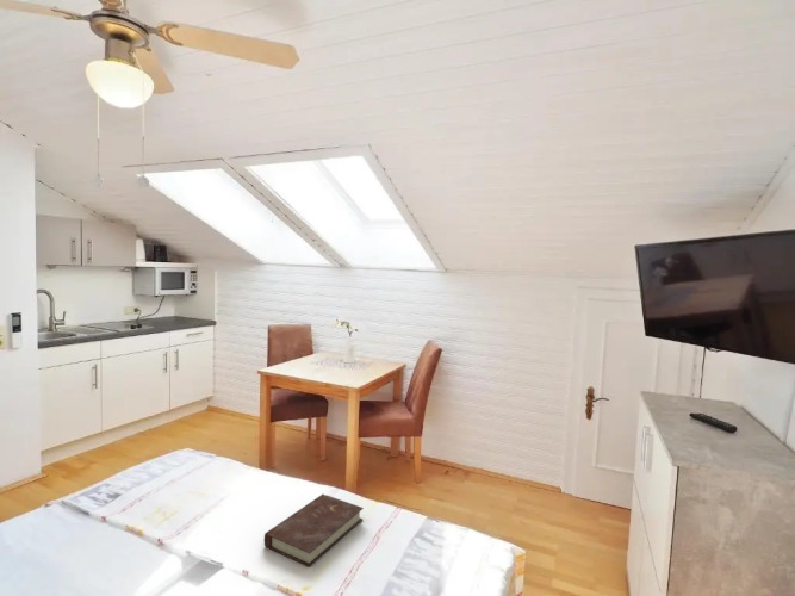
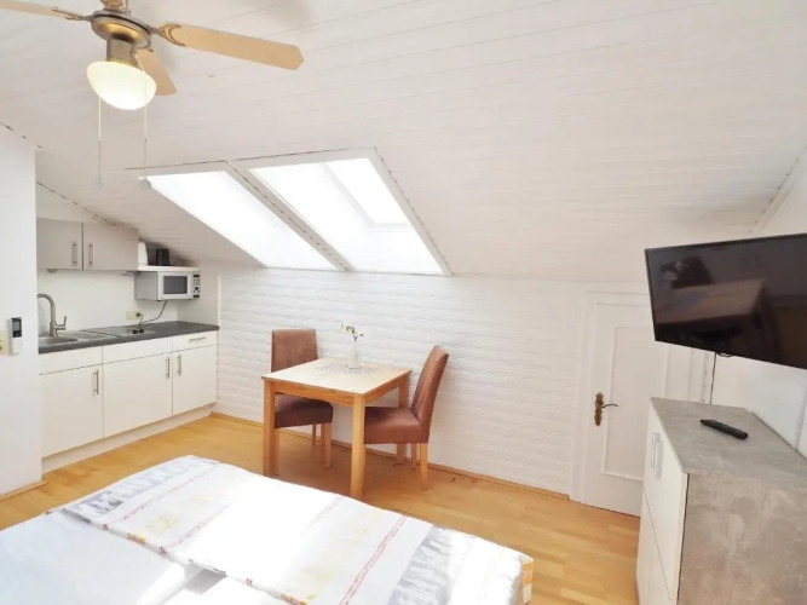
- book (316, 526)
